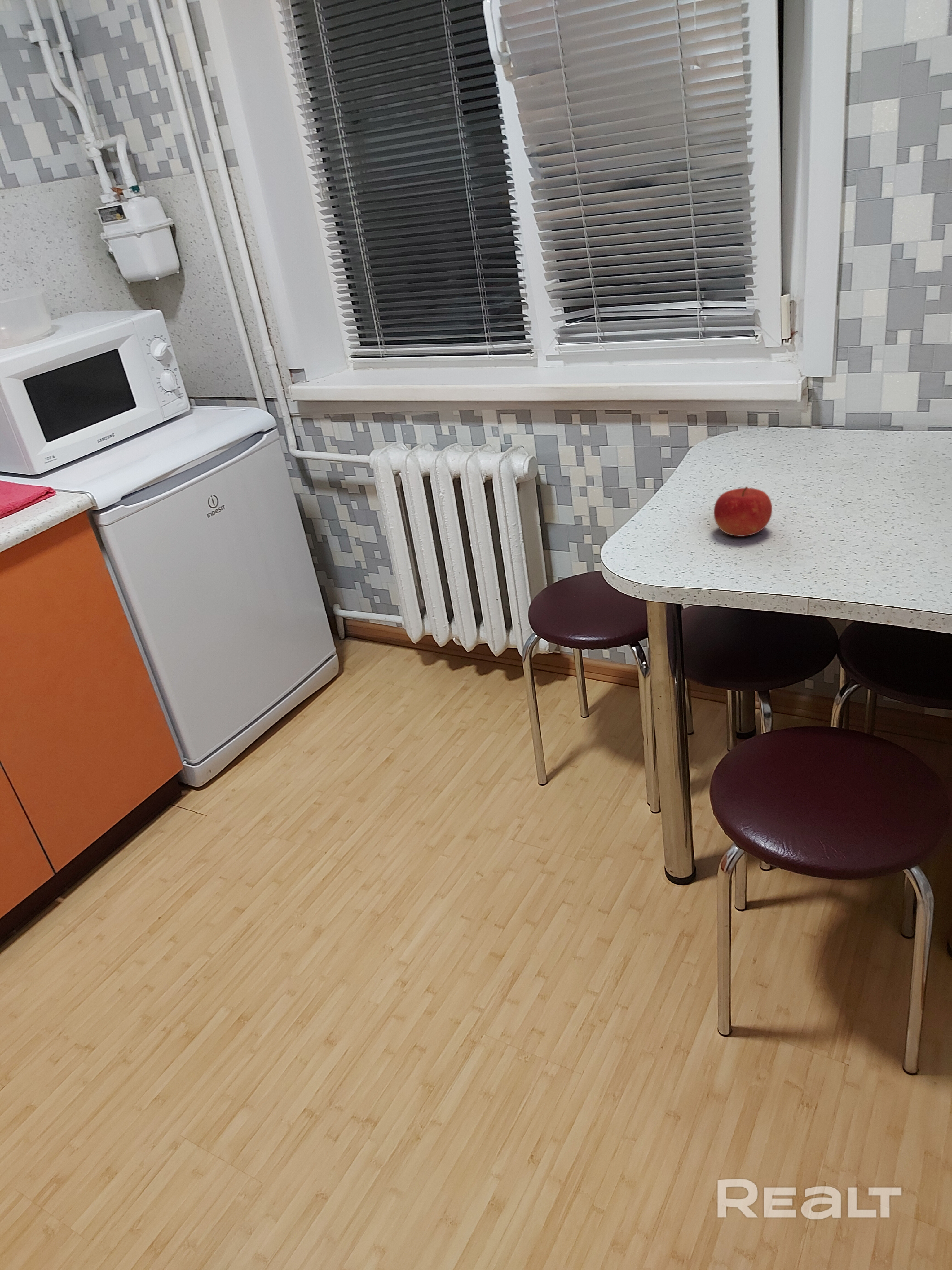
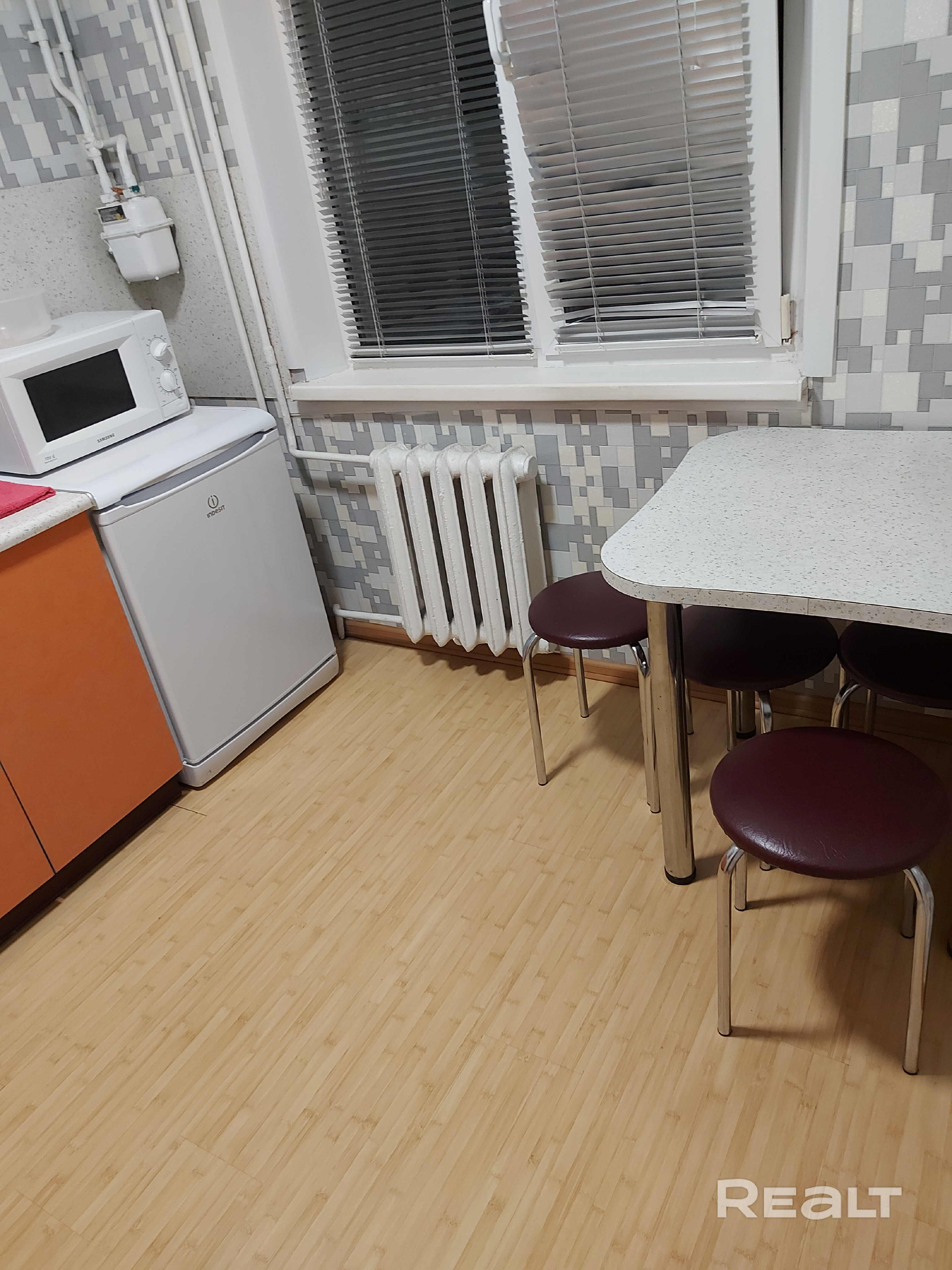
- fruit (743, 509)
